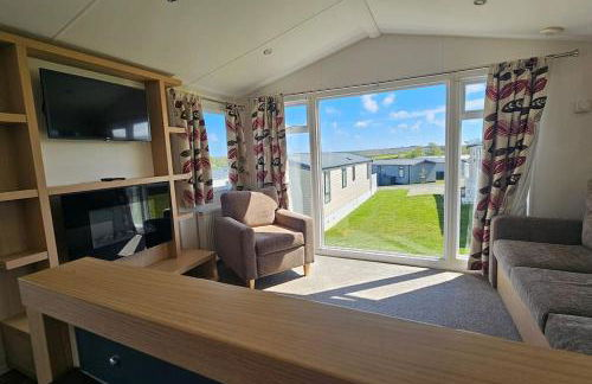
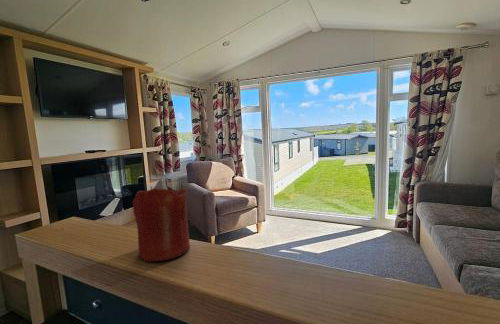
+ candle (162, 215)
